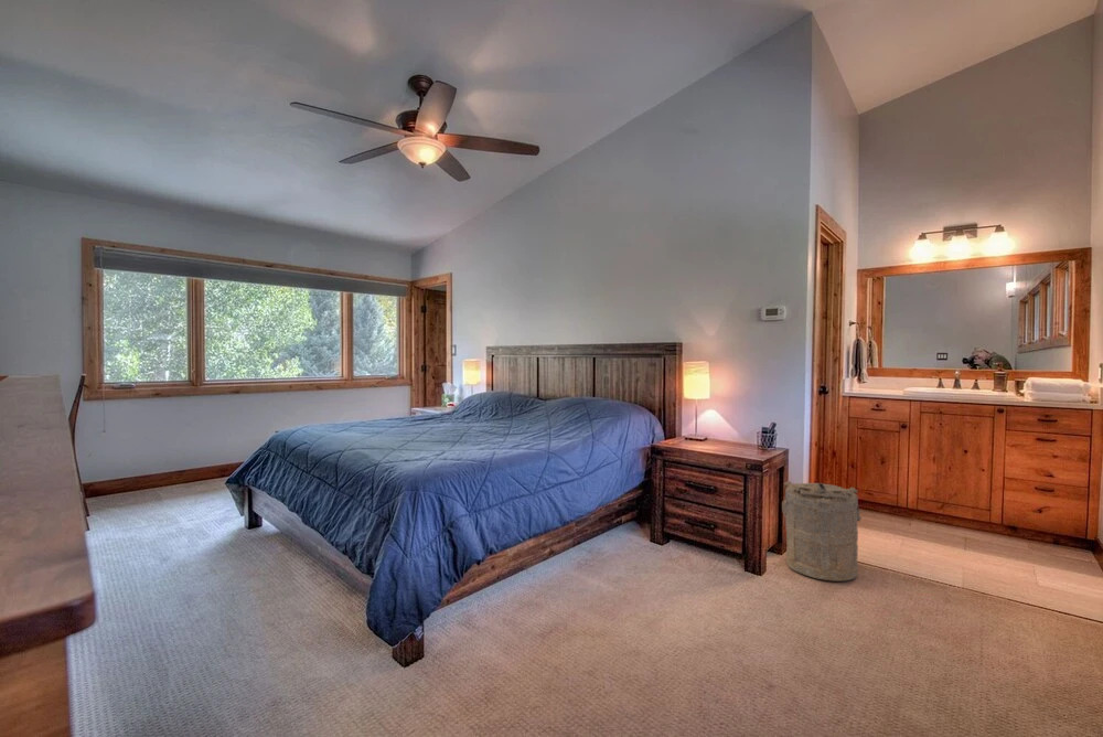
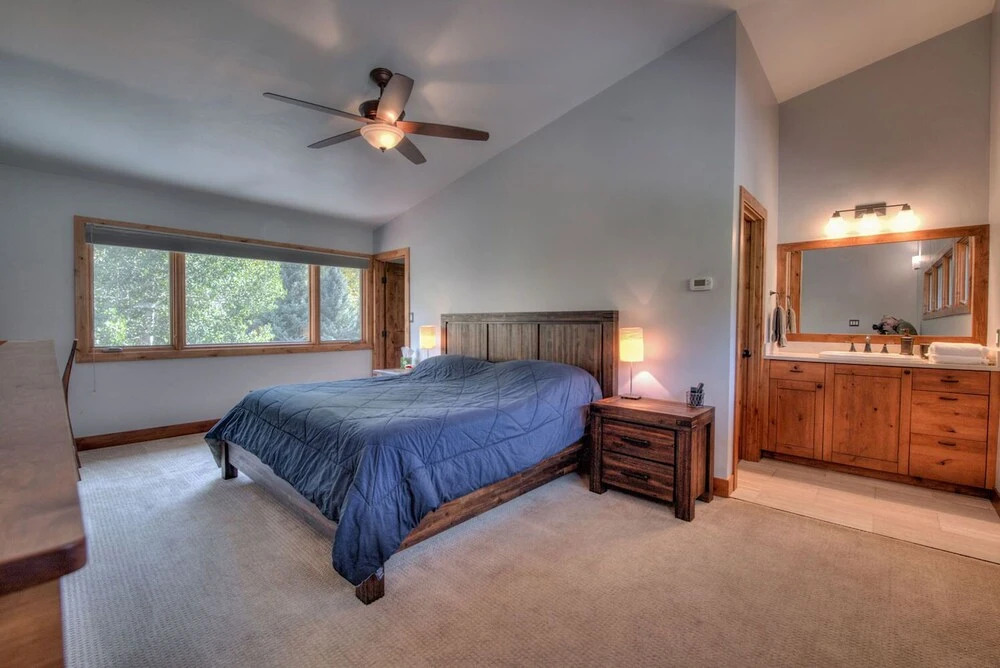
- laundry hamper (817, 524)
